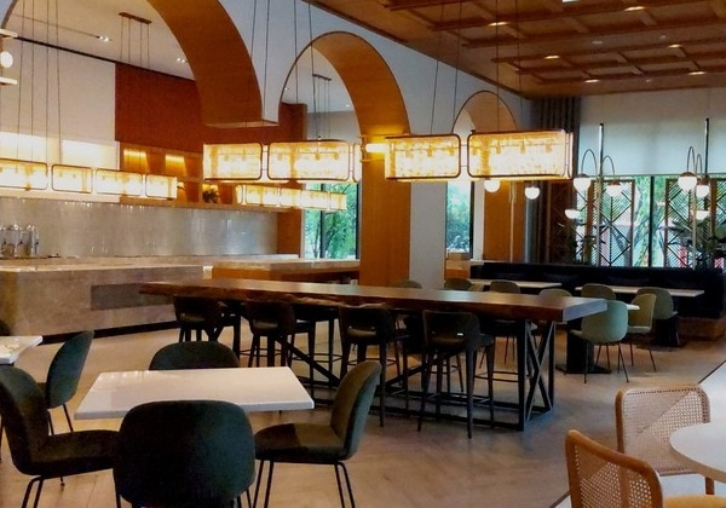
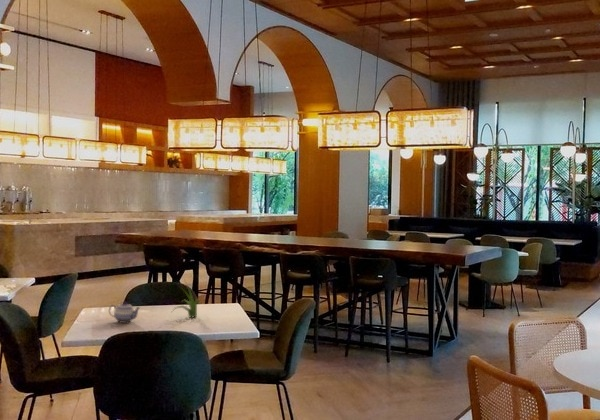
+ plant (184, 300)
+ teapot (124, 311)
